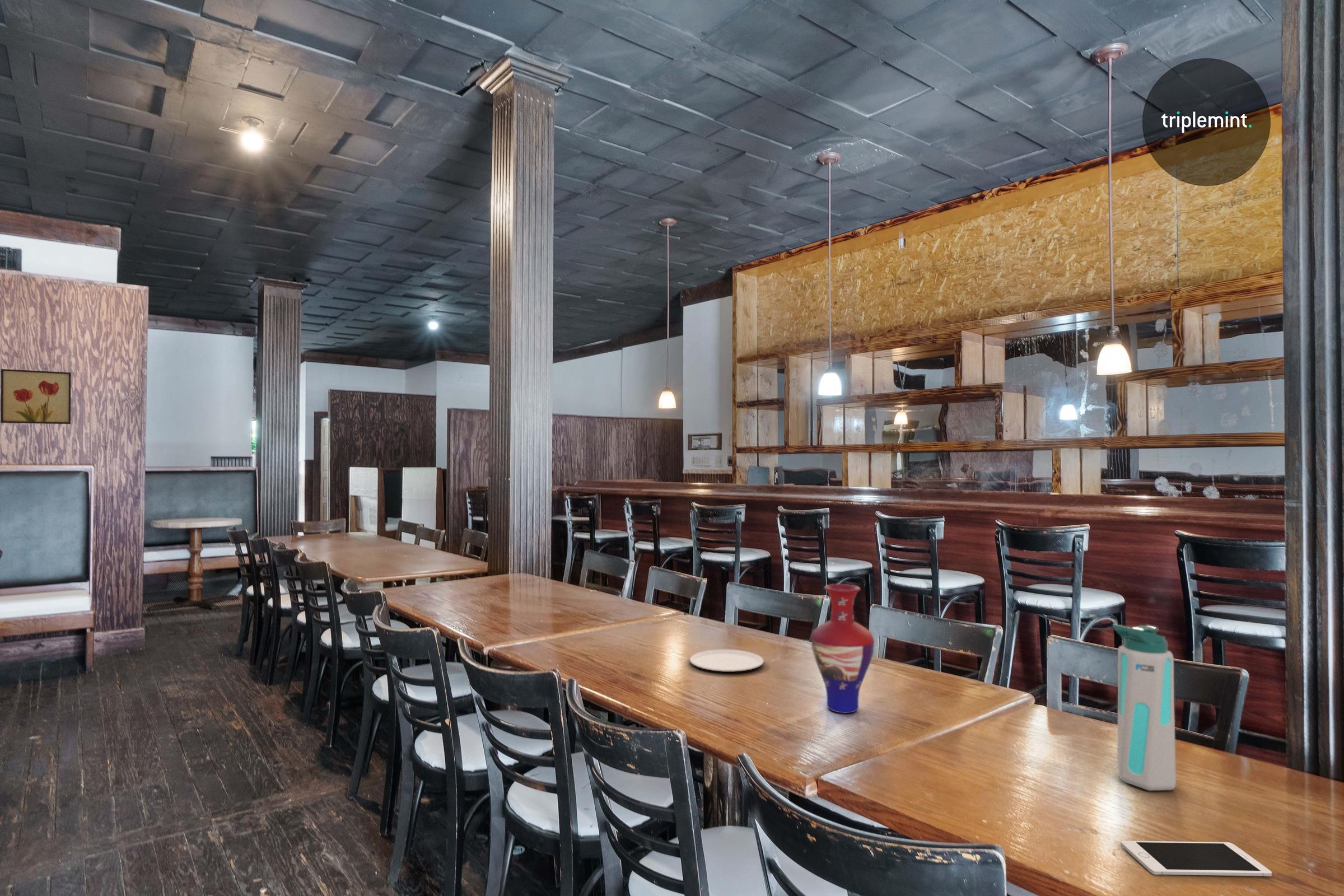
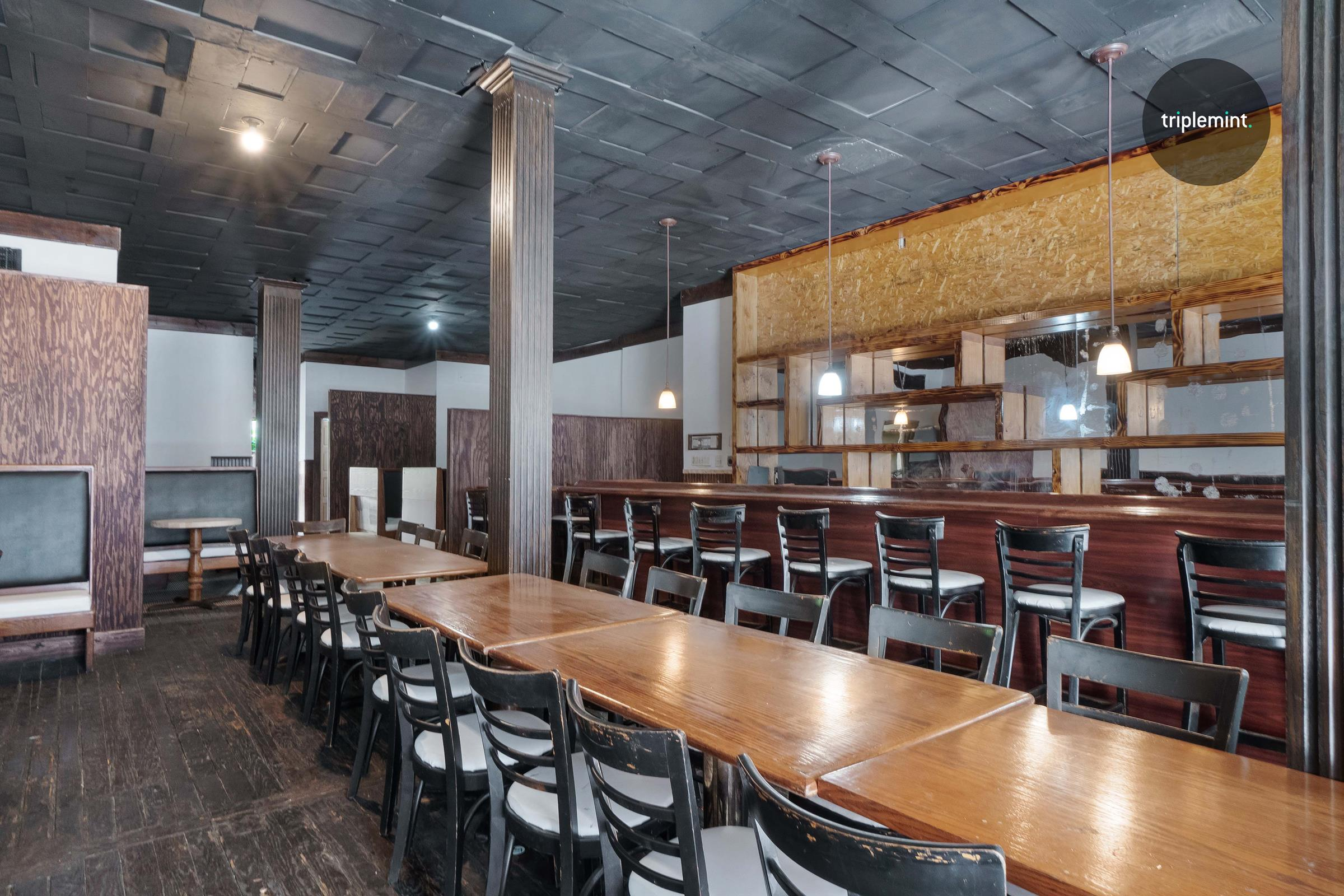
- plate (726, 661)
- wall art (36, 397)
- water bottle (1143, 703)
- cell phone (1193, 858)
- vase (842, 647)
